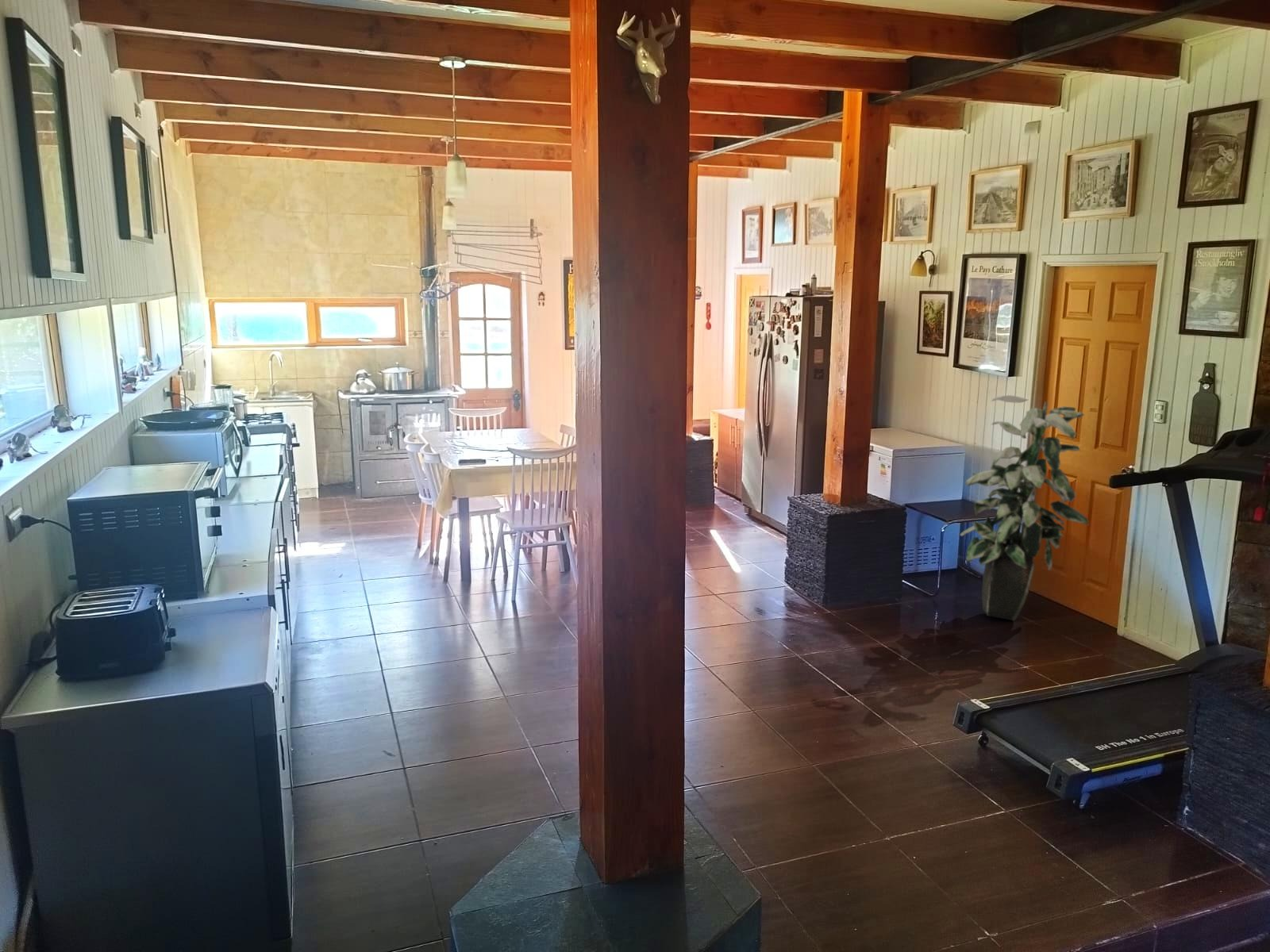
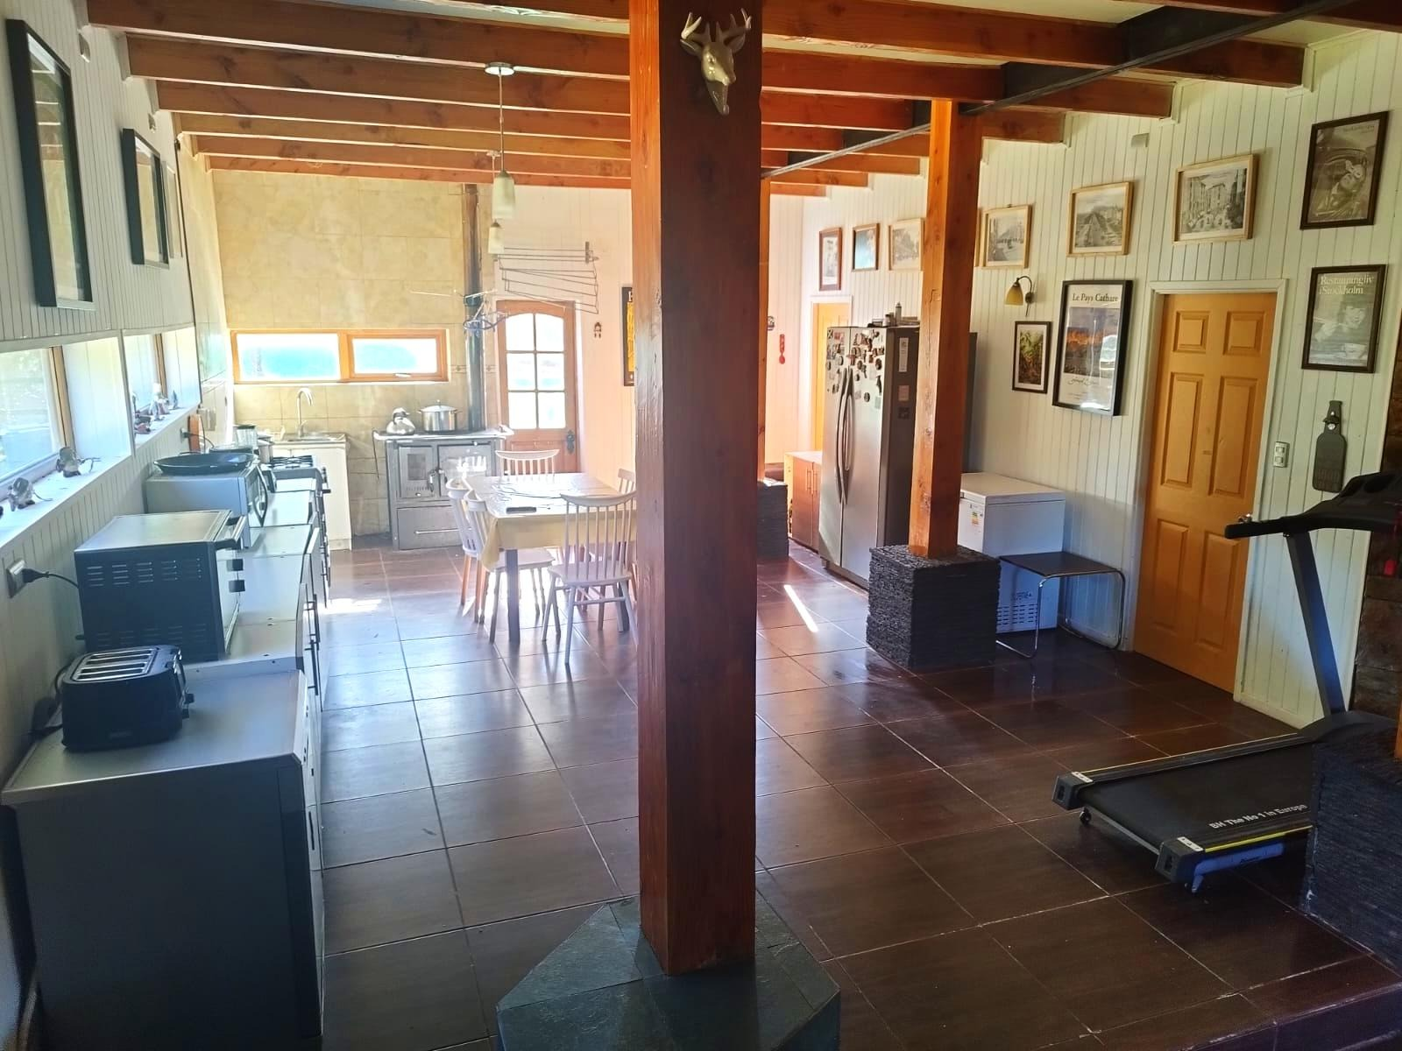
- indoor plant (1017, 508)
